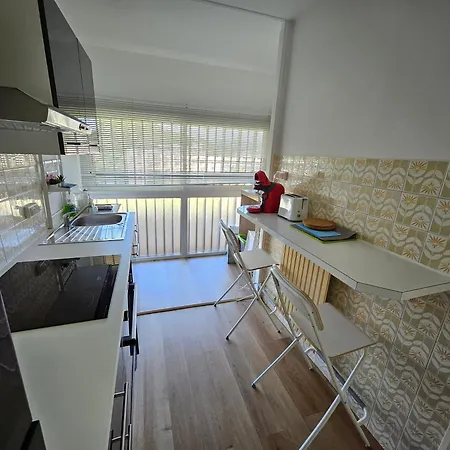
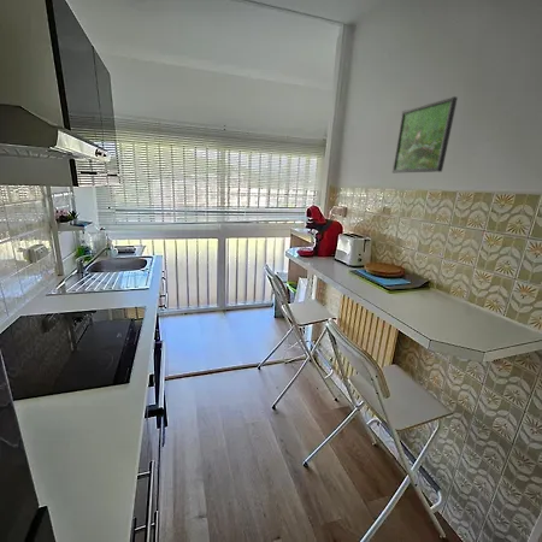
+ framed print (420, 139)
